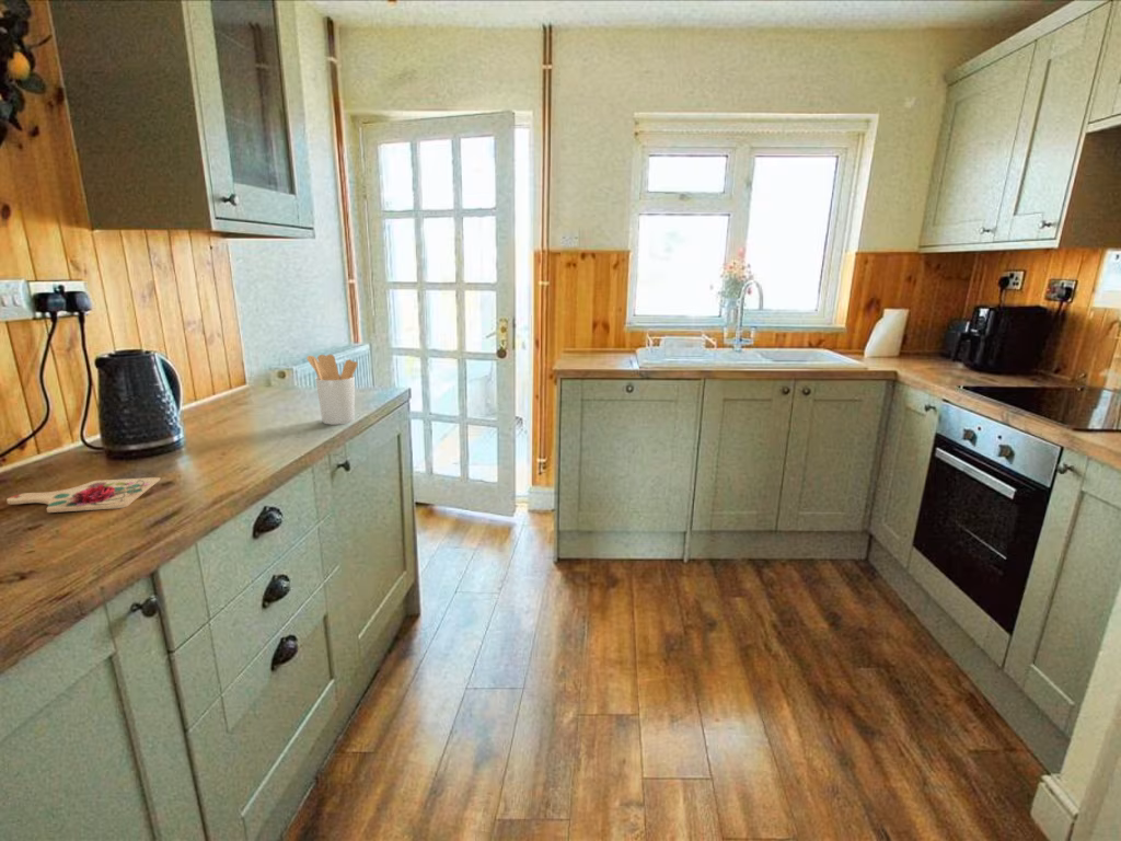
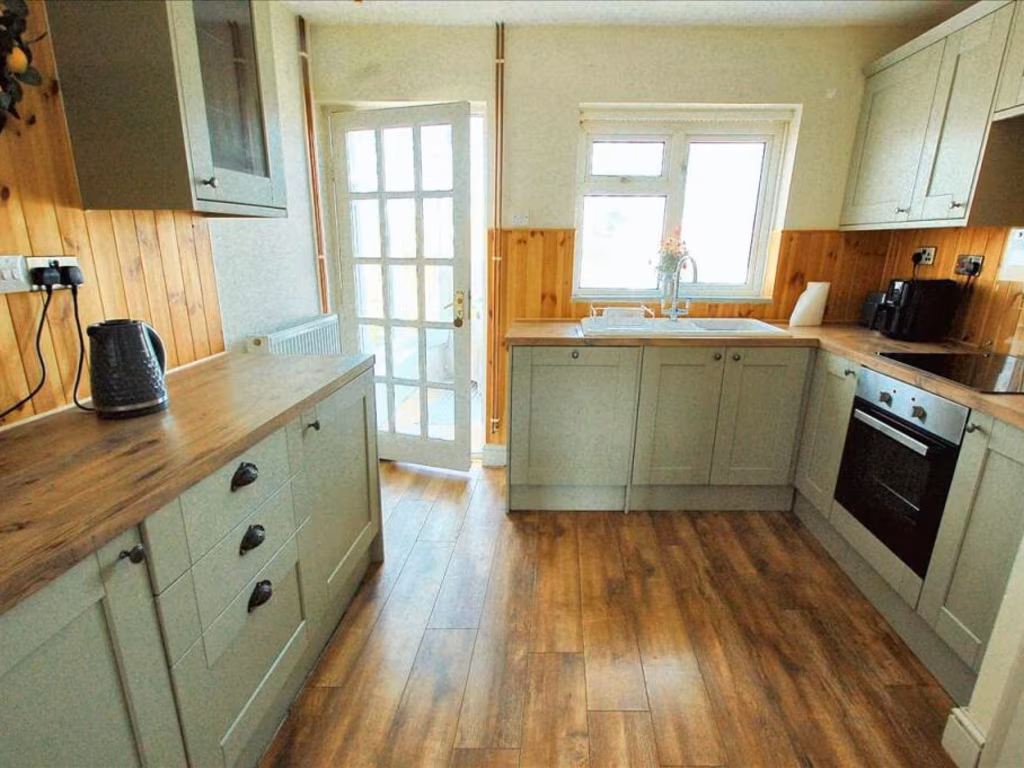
- utensil holder (332, 387)
- cutting board (77, 491)
